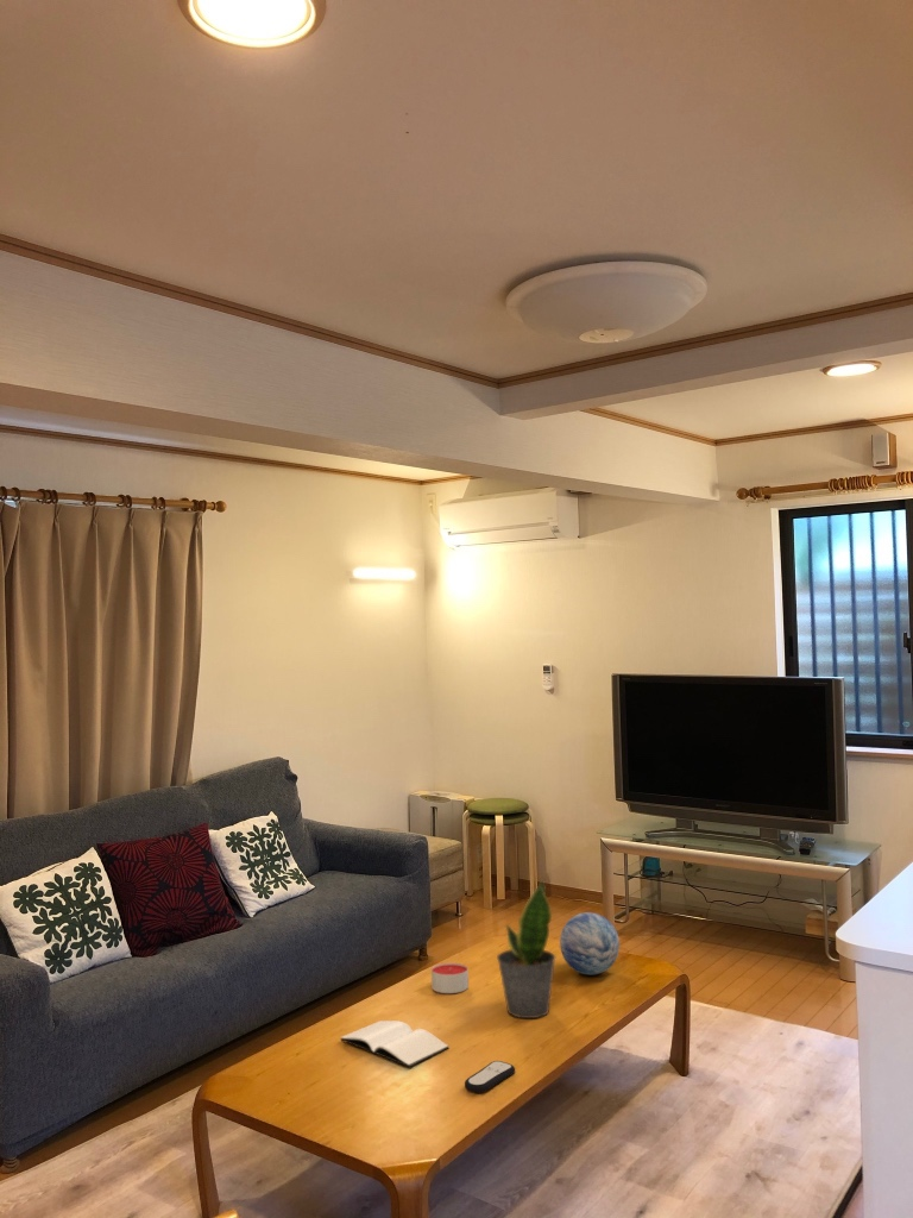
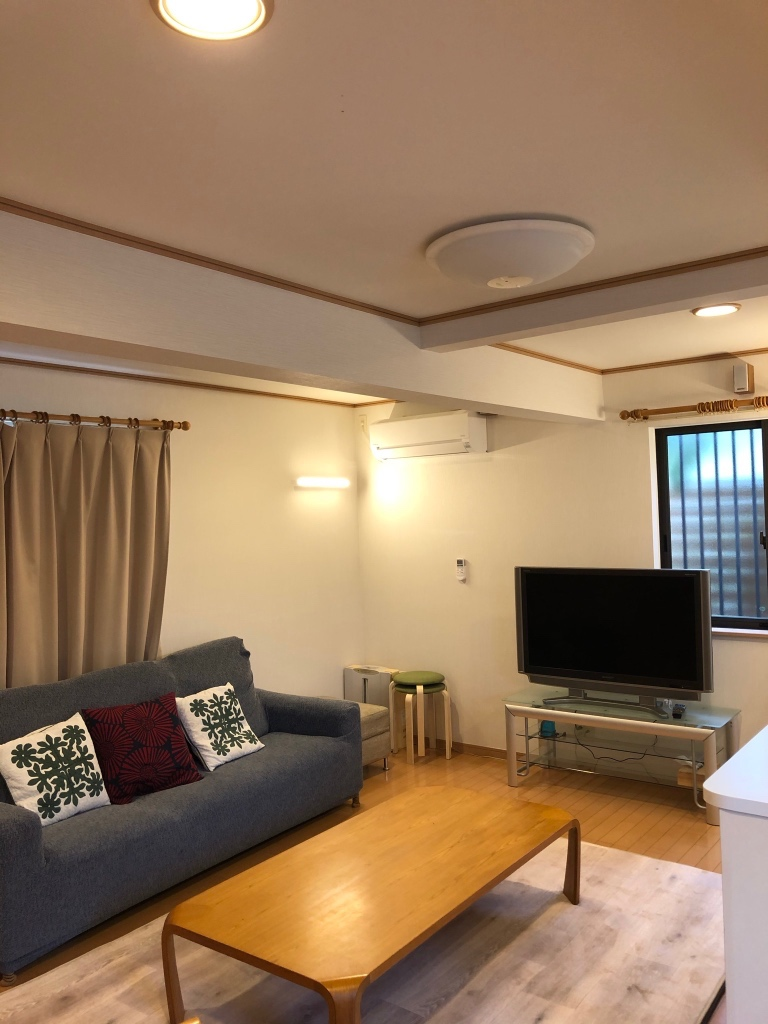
- potted plant (525, 944)
- candle (449, 977)
- book (393, 1040)
- remote control (489, 1075)
- decorative orb (588, 943)
